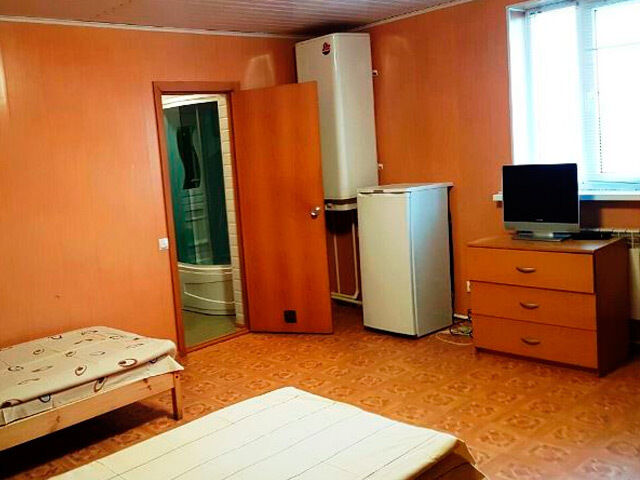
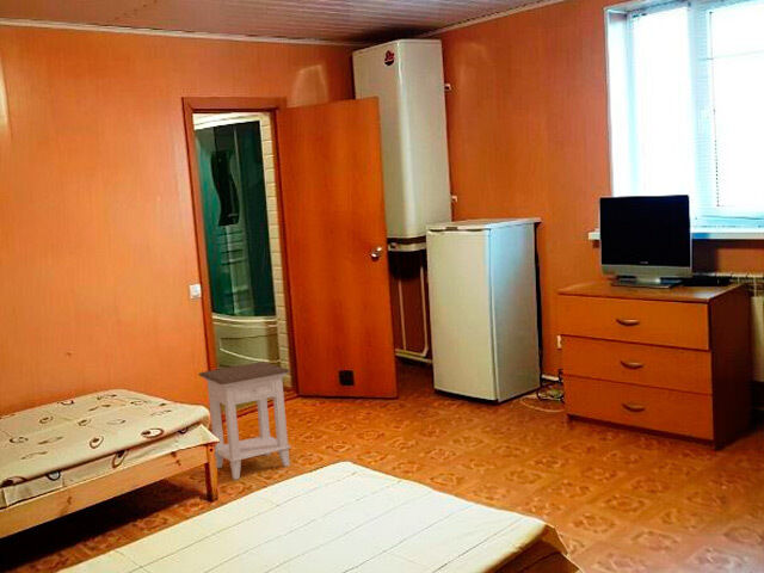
+ nightstand (258, 418)
